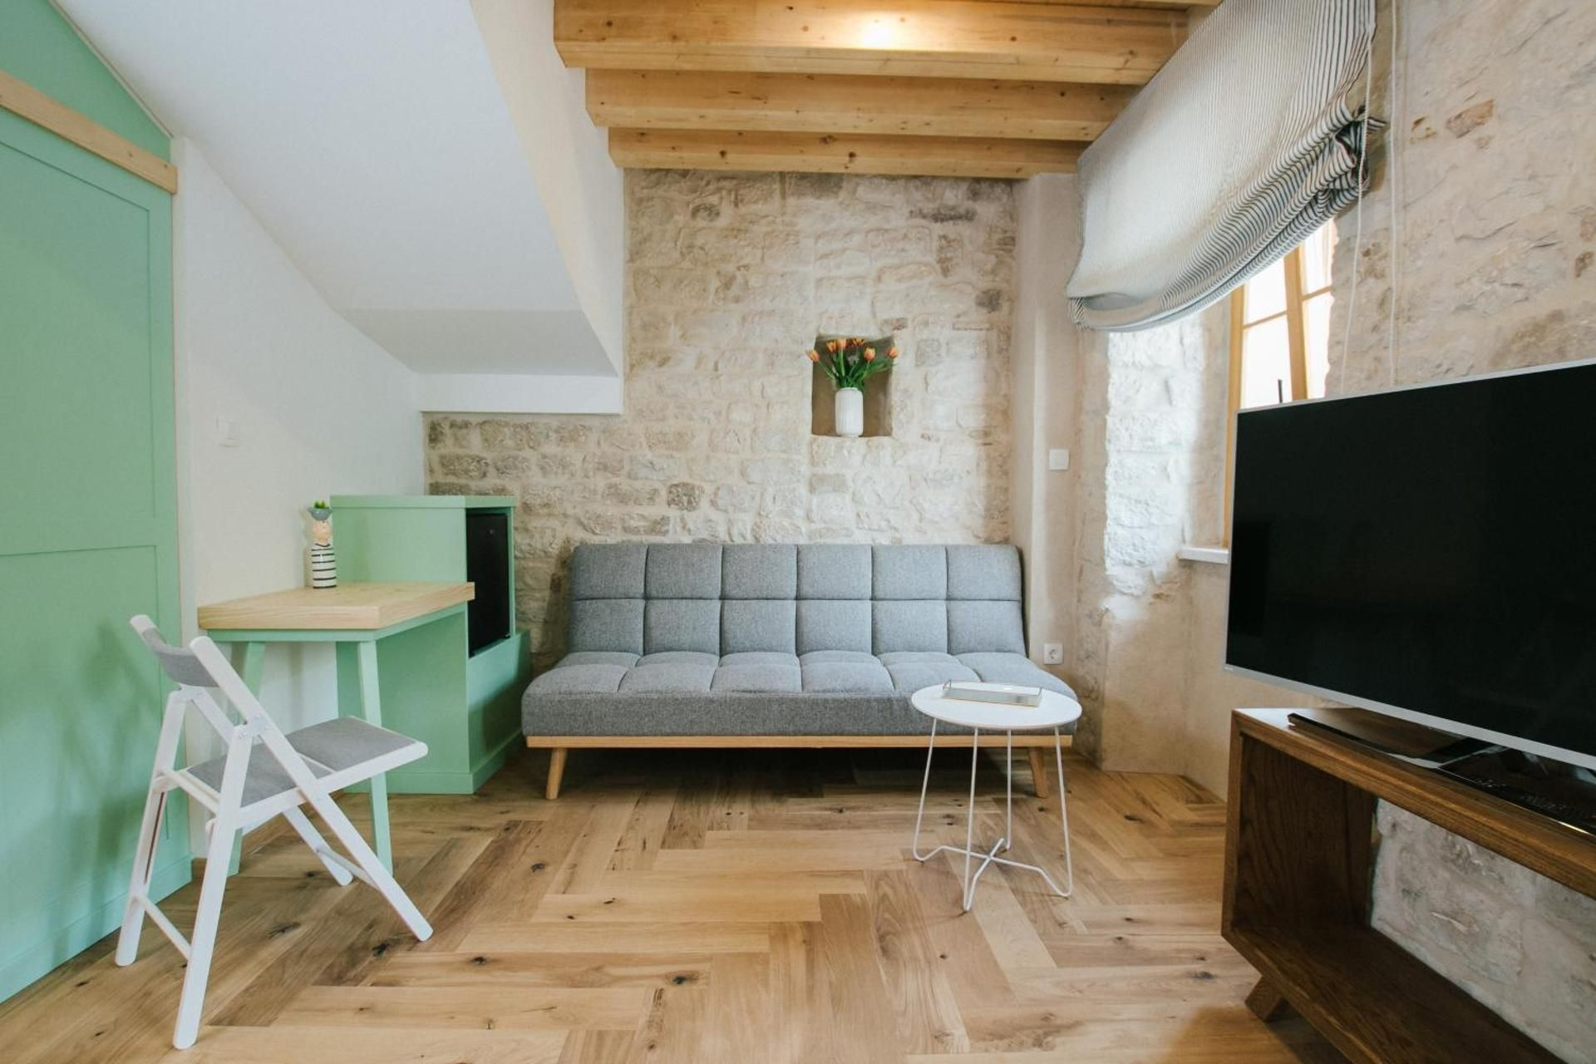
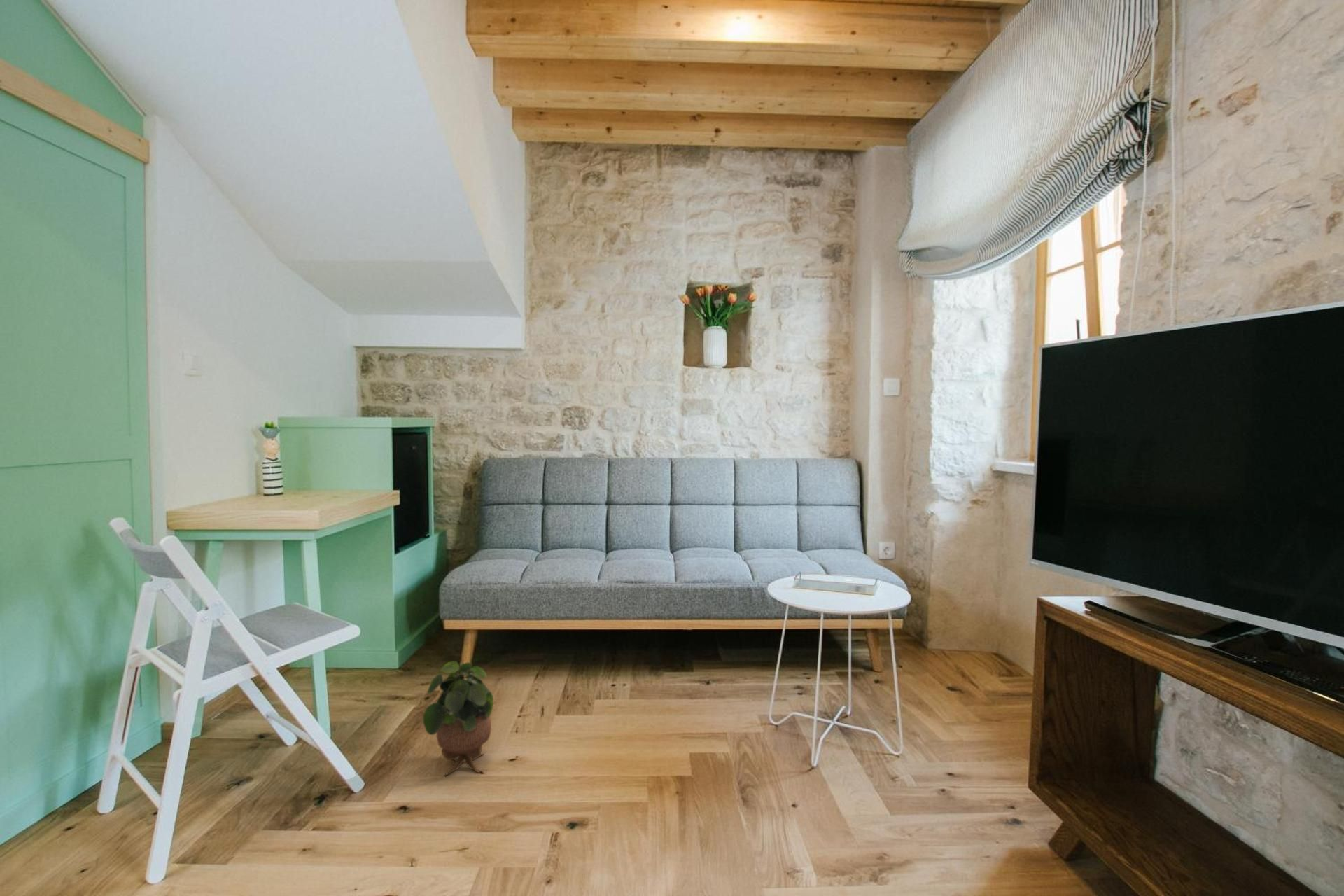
+ potted plant (459, 713)
